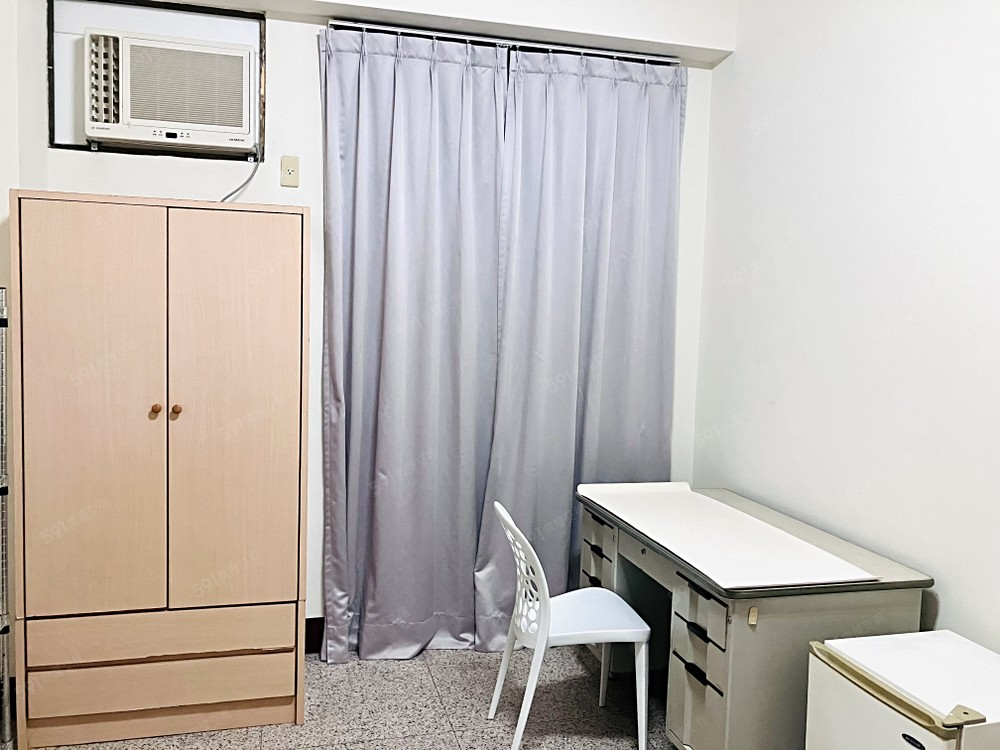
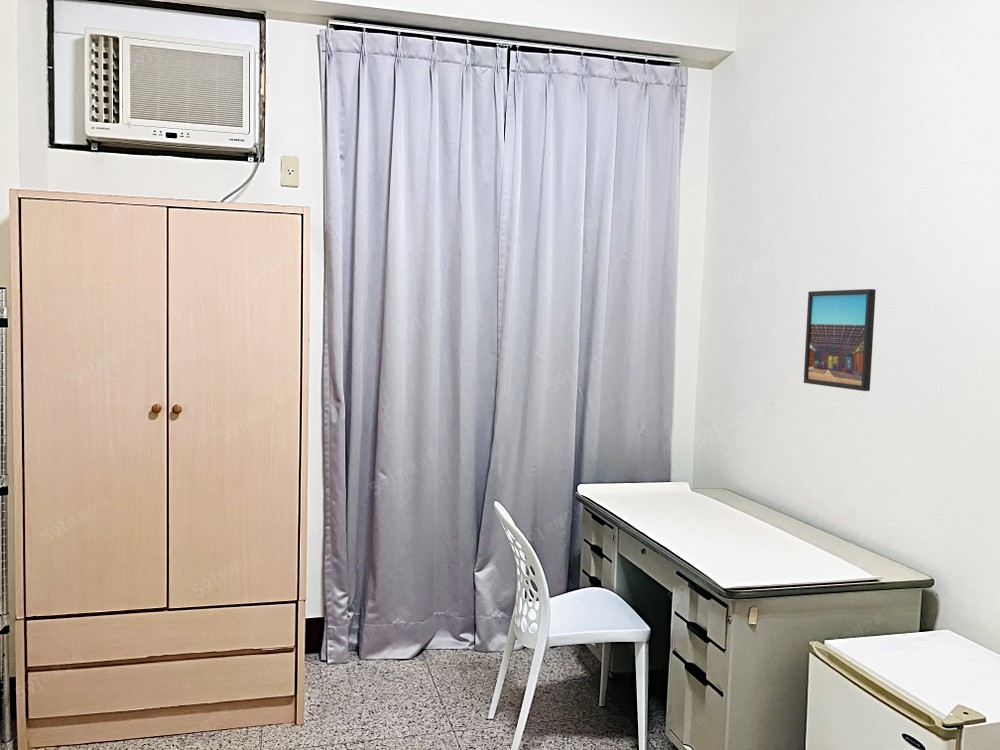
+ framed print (837, 338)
